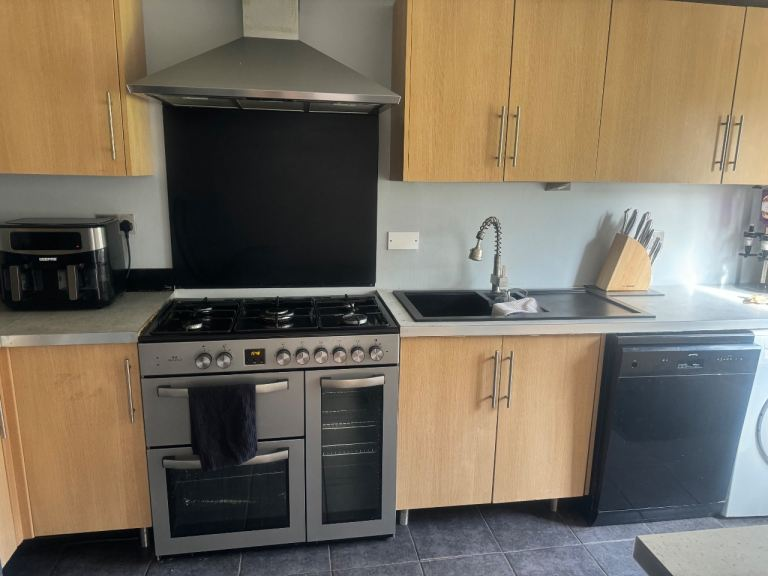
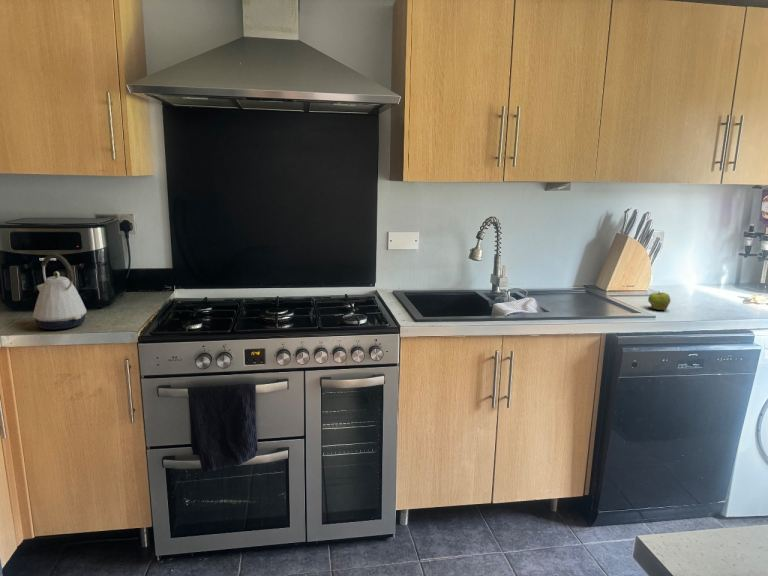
+ kettle (57, 289)
+ apple (659, 300)
